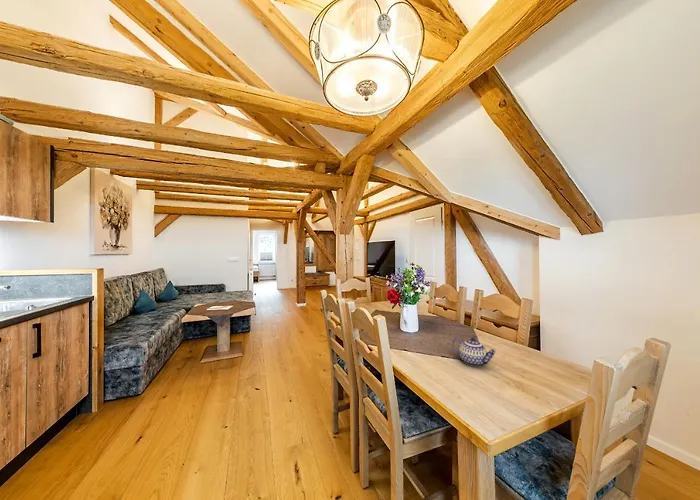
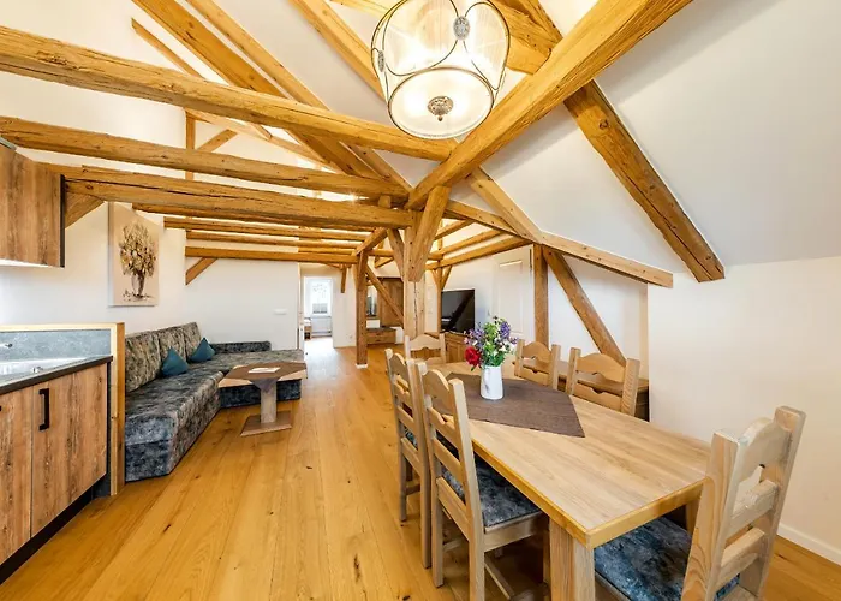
- teapot (472, 349)
